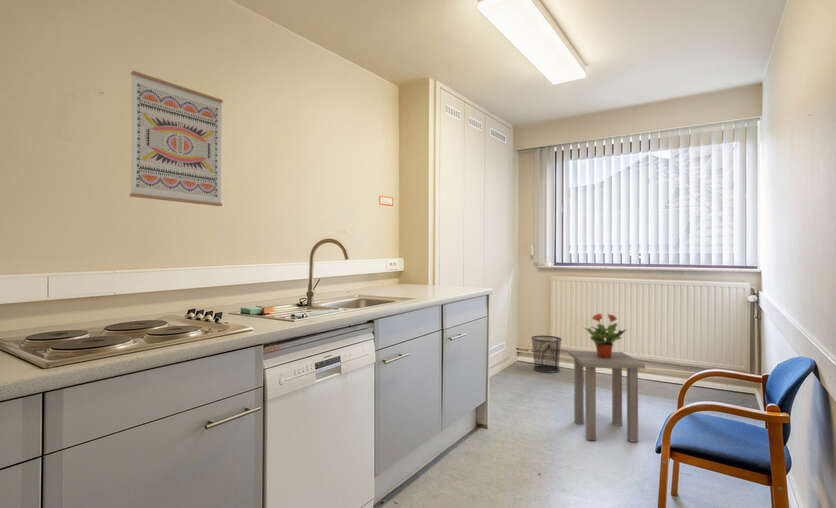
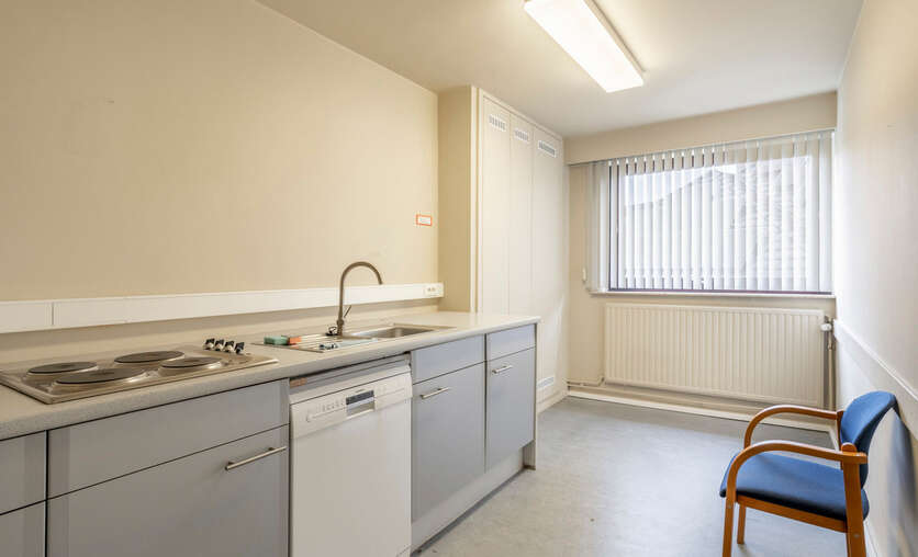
- waste bin (546, 353)
- wall art (180, 144)
- side table (612, 394)
- potted plant (605, 334)
